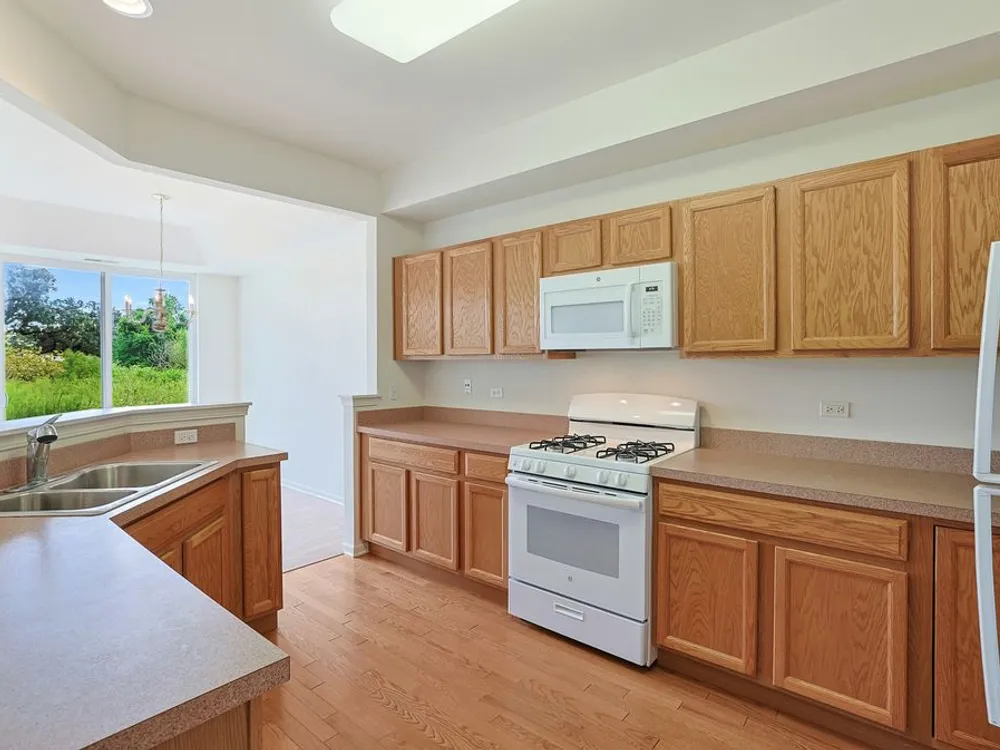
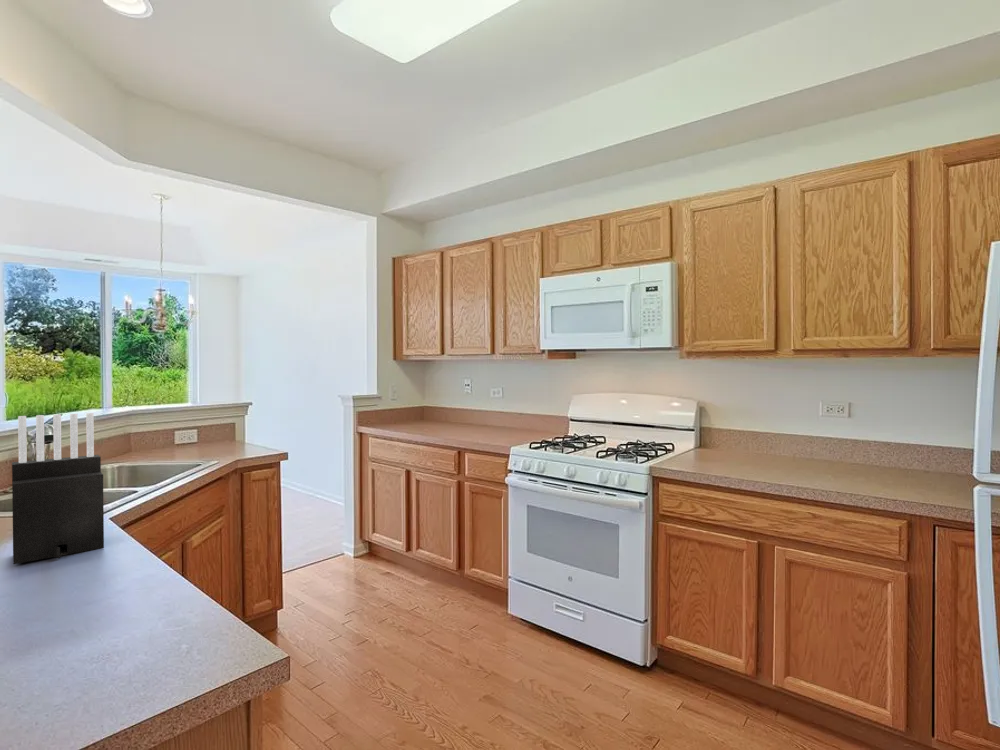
+ knife block (58, 483)
